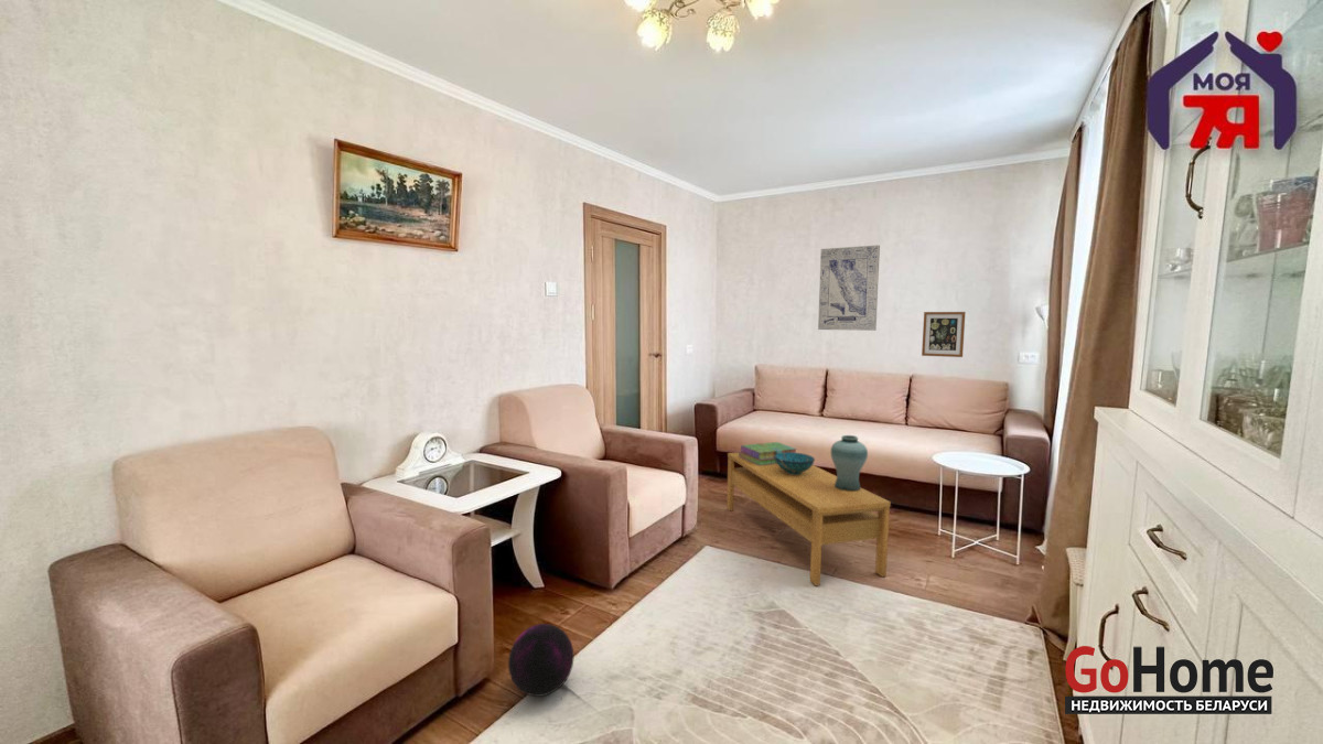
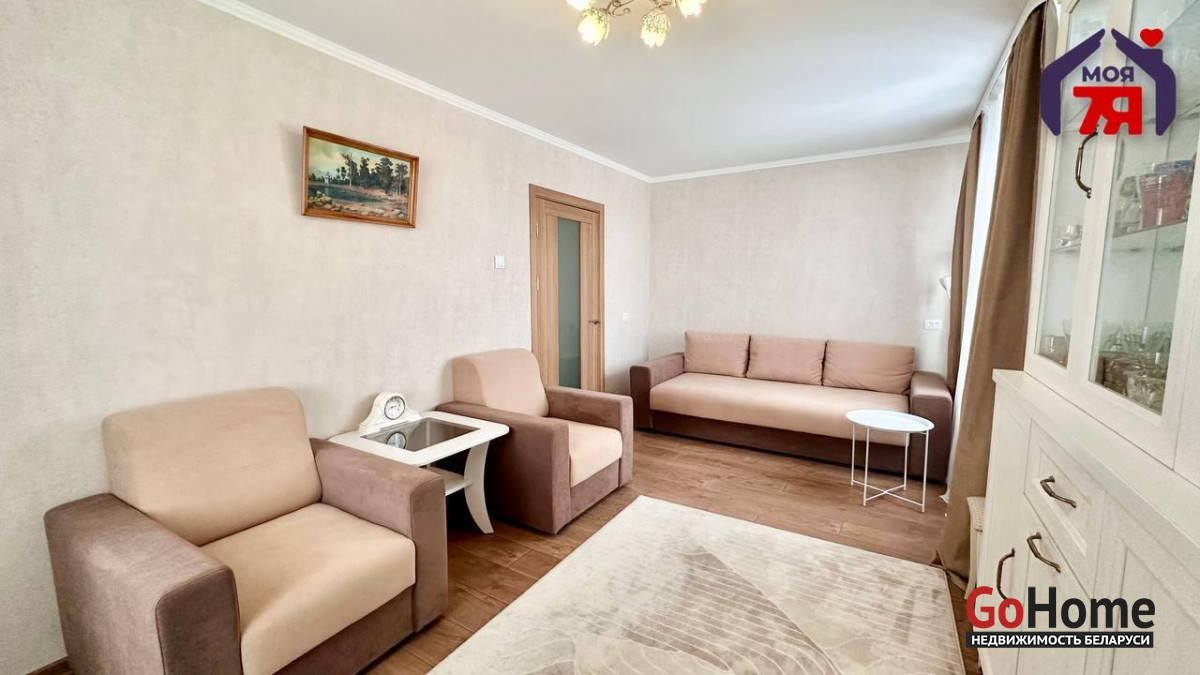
- vase (848, 462)
- wall art (943, 334)
- stack of books (767, 452)
- coffee table (795, 505)
- ball (541, 658)
- decorative bowl (794, 464)
- wall art (848, 289)
